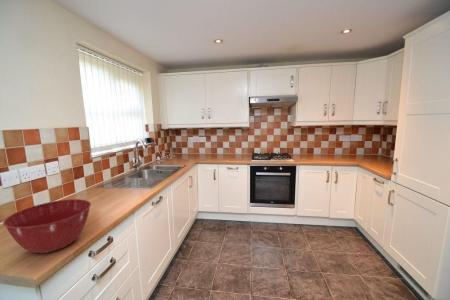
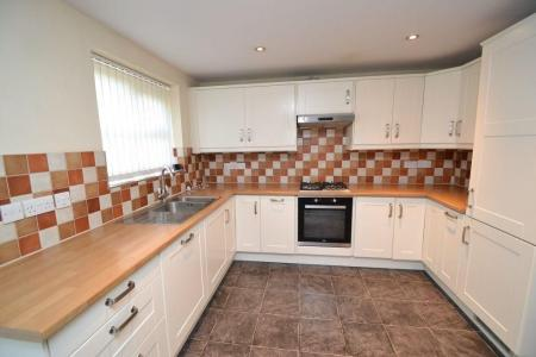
- mixing bowl (53, 227)
